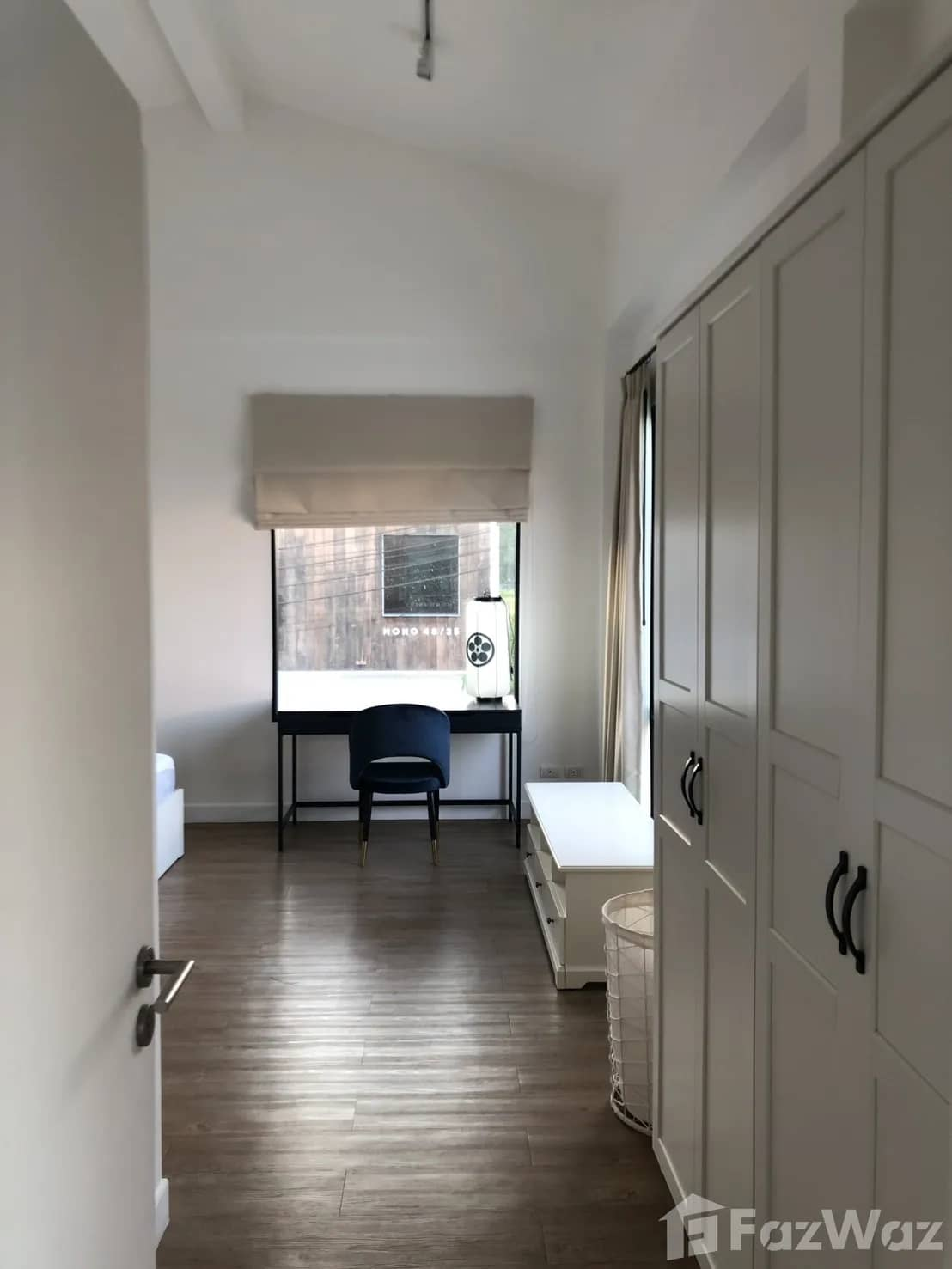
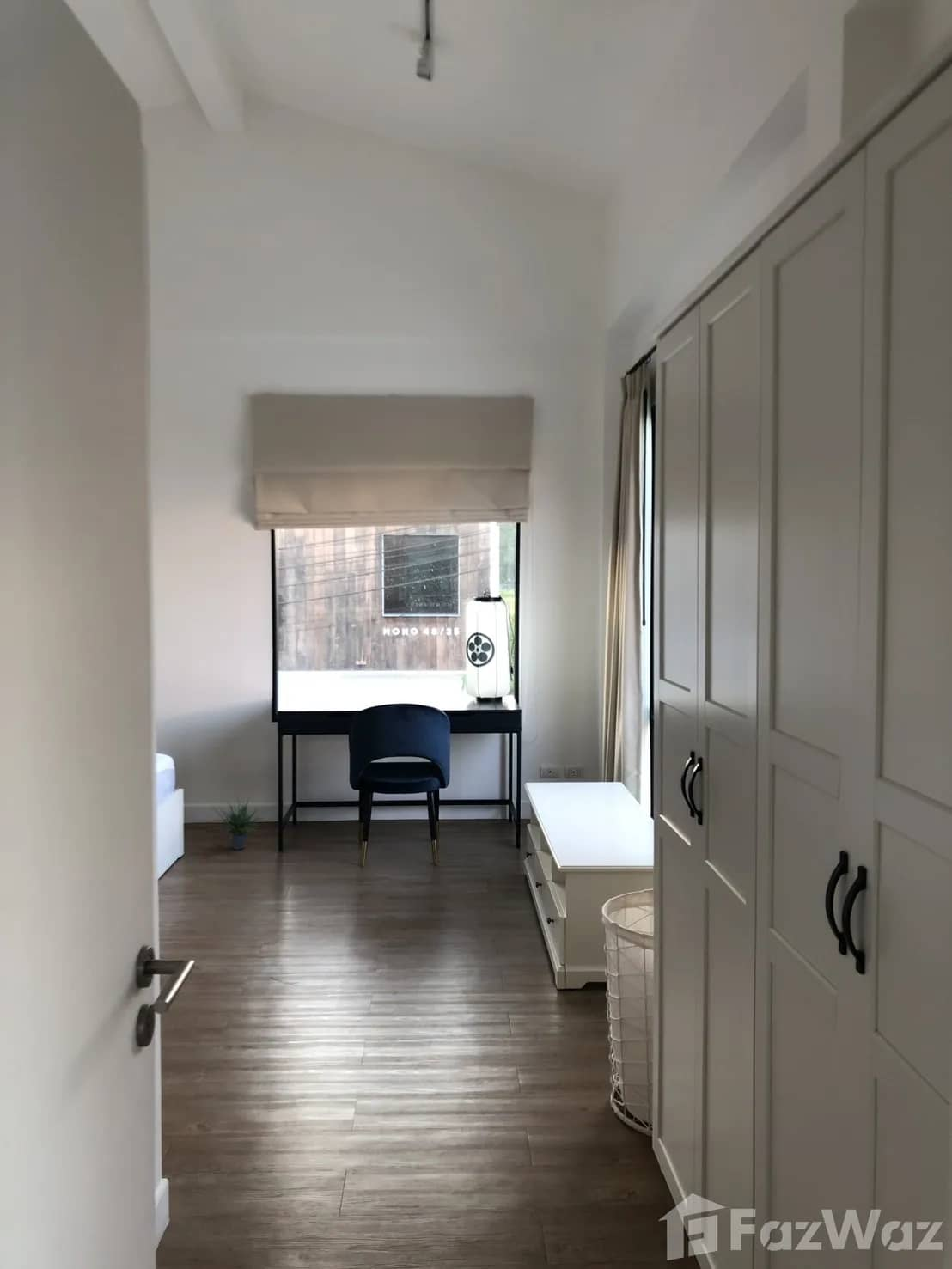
+ potted plant (235, 820)
